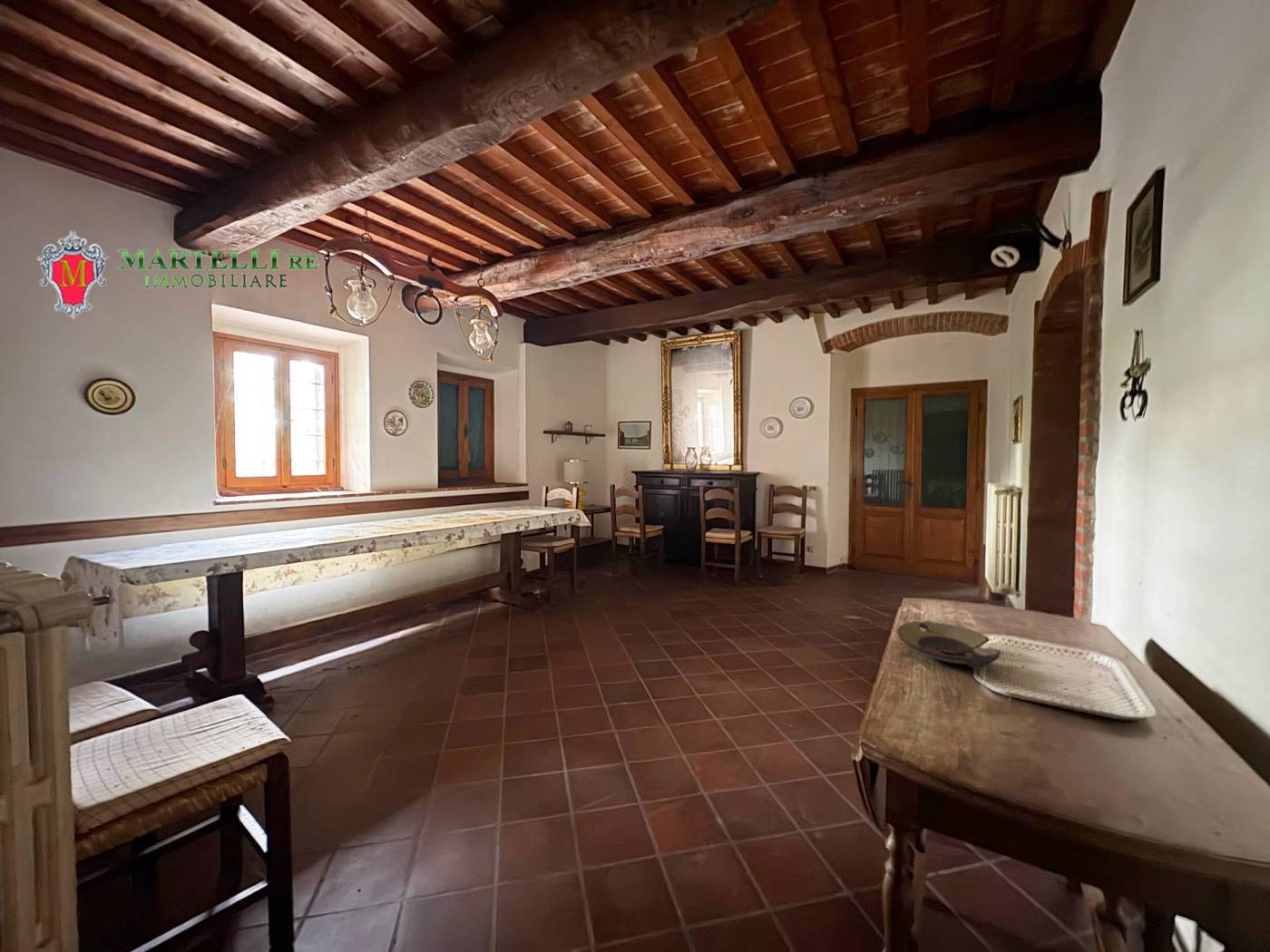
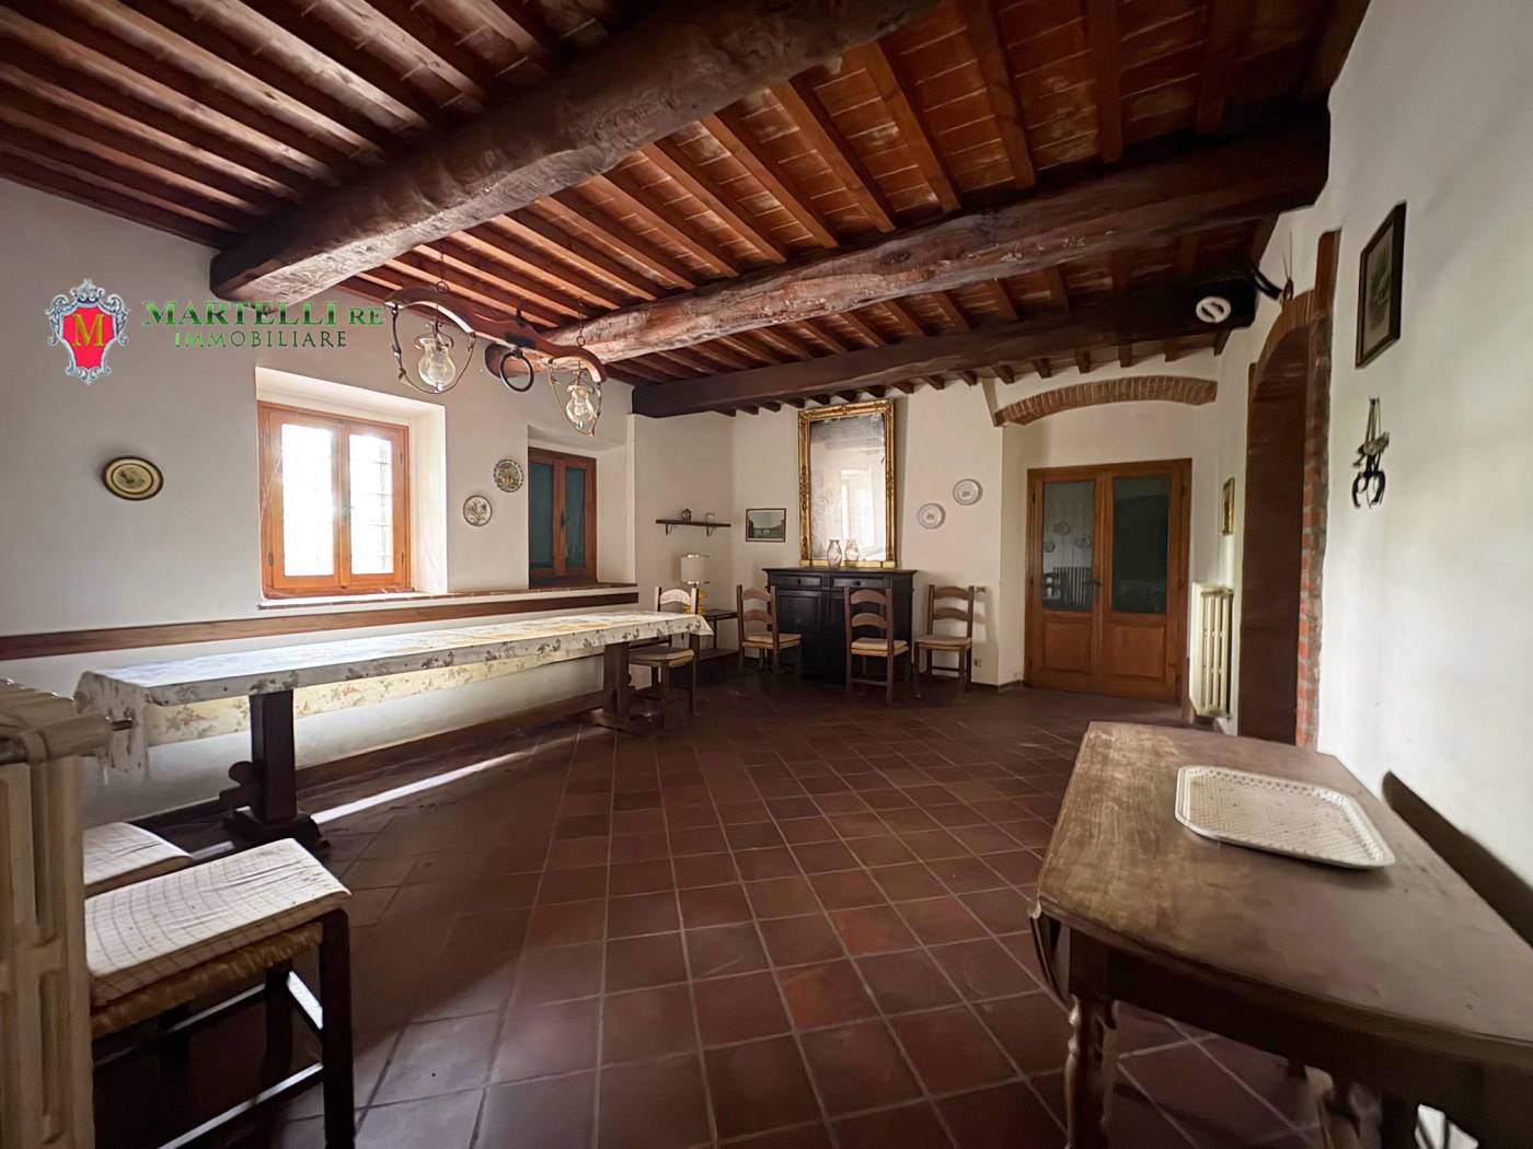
- oil lamp (947, 644)
